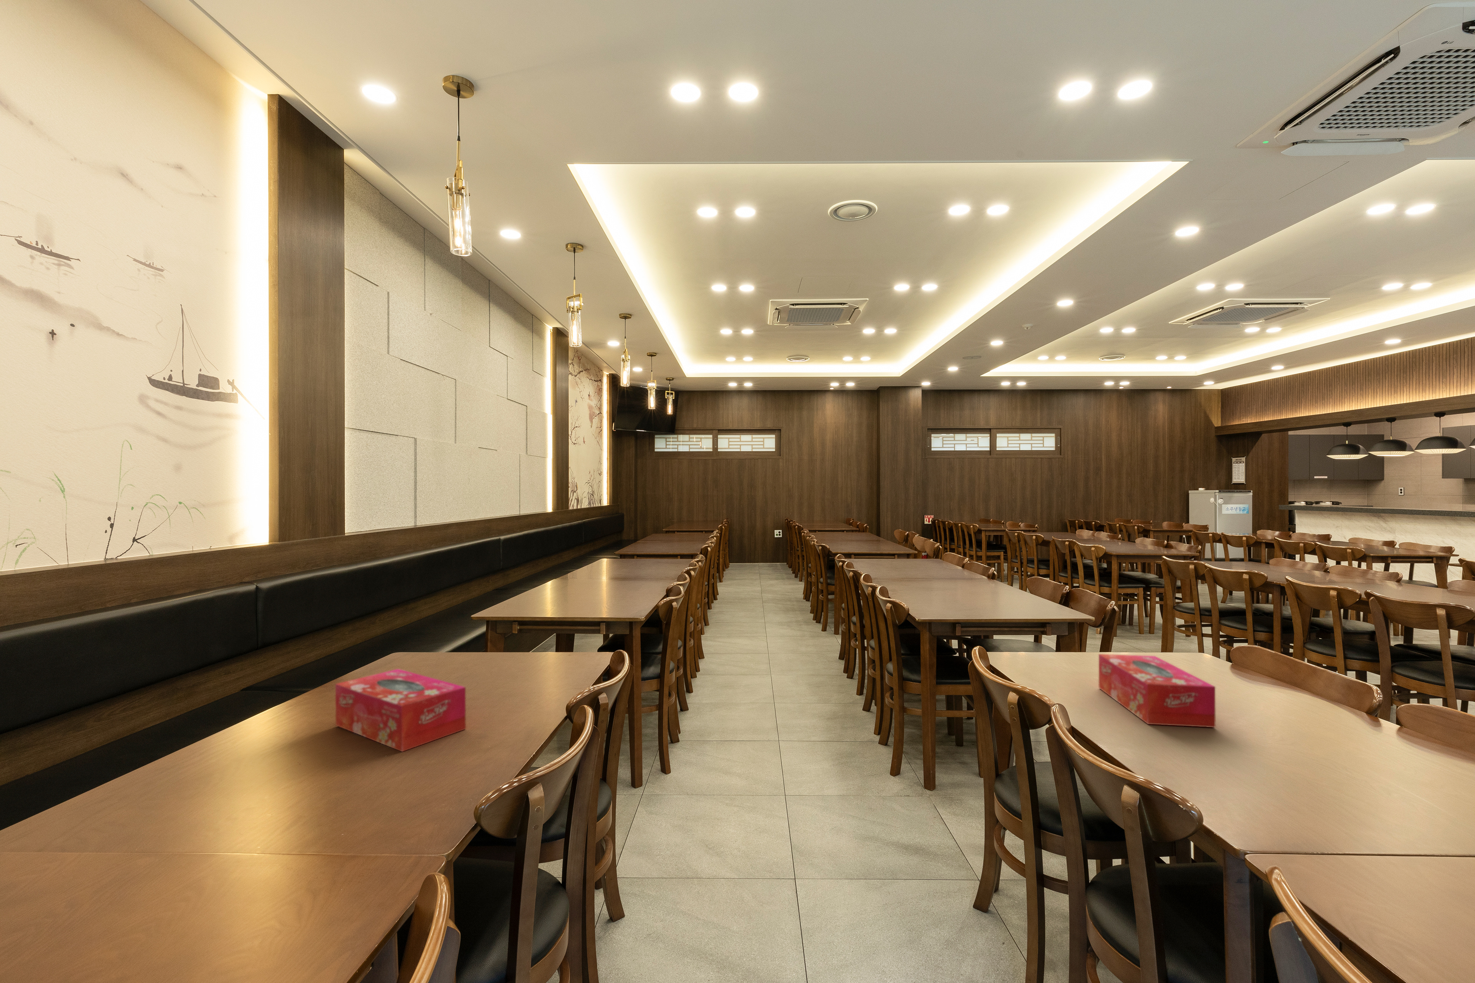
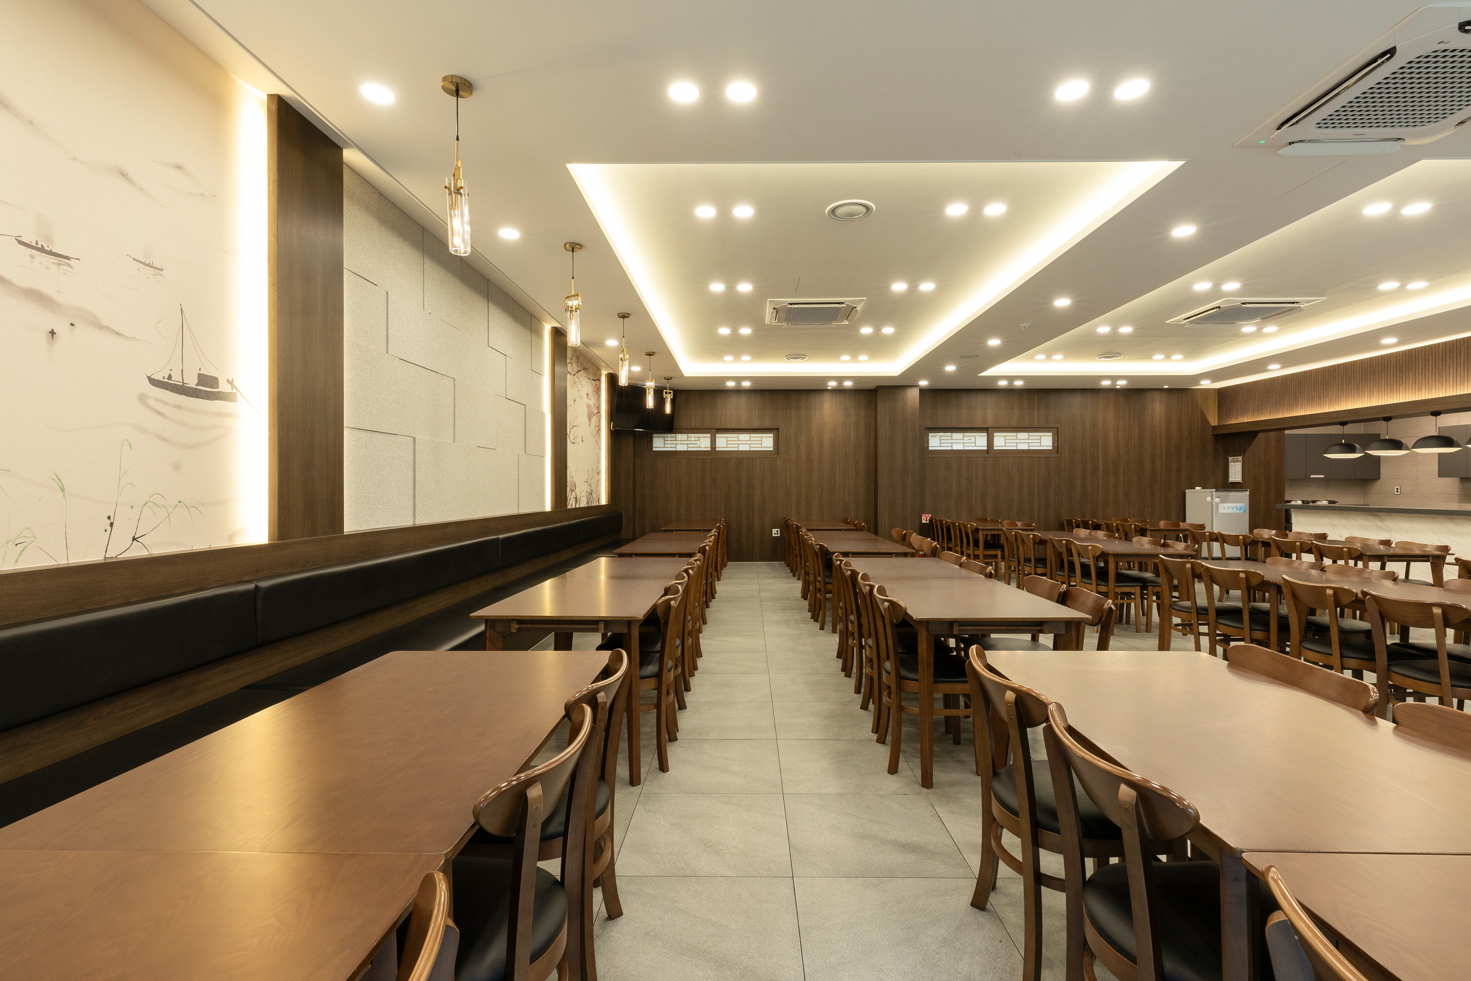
- tissue box (1151, 687)
- tissue box (399, 707)
